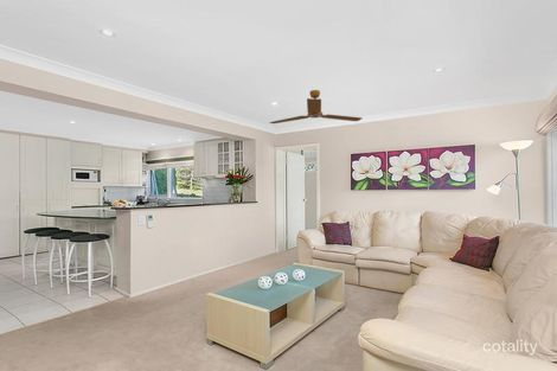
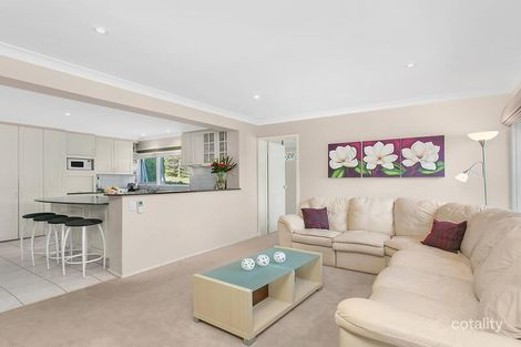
- ceiling fan (314, 101)
